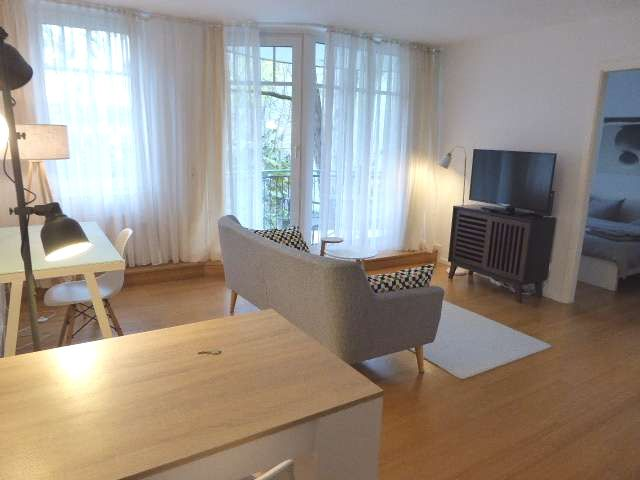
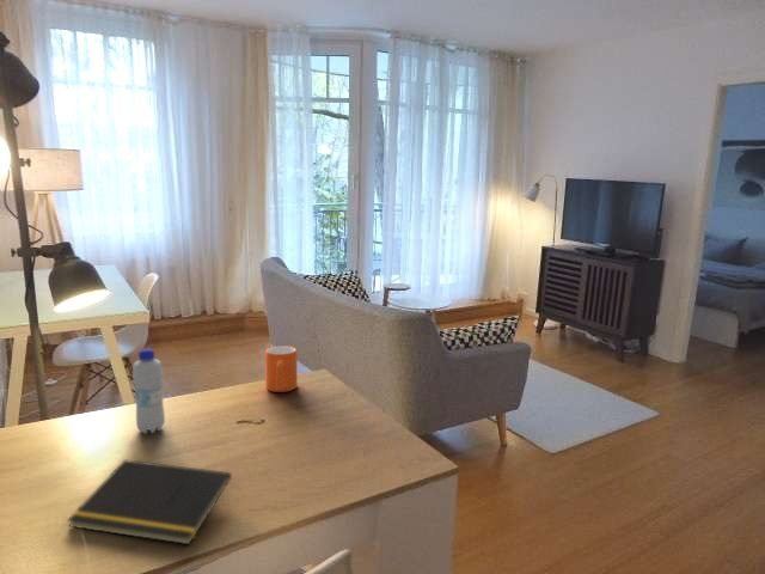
+ mug (283, 370)
+ notepad (153, 497)
+ bottle (148, 390)
